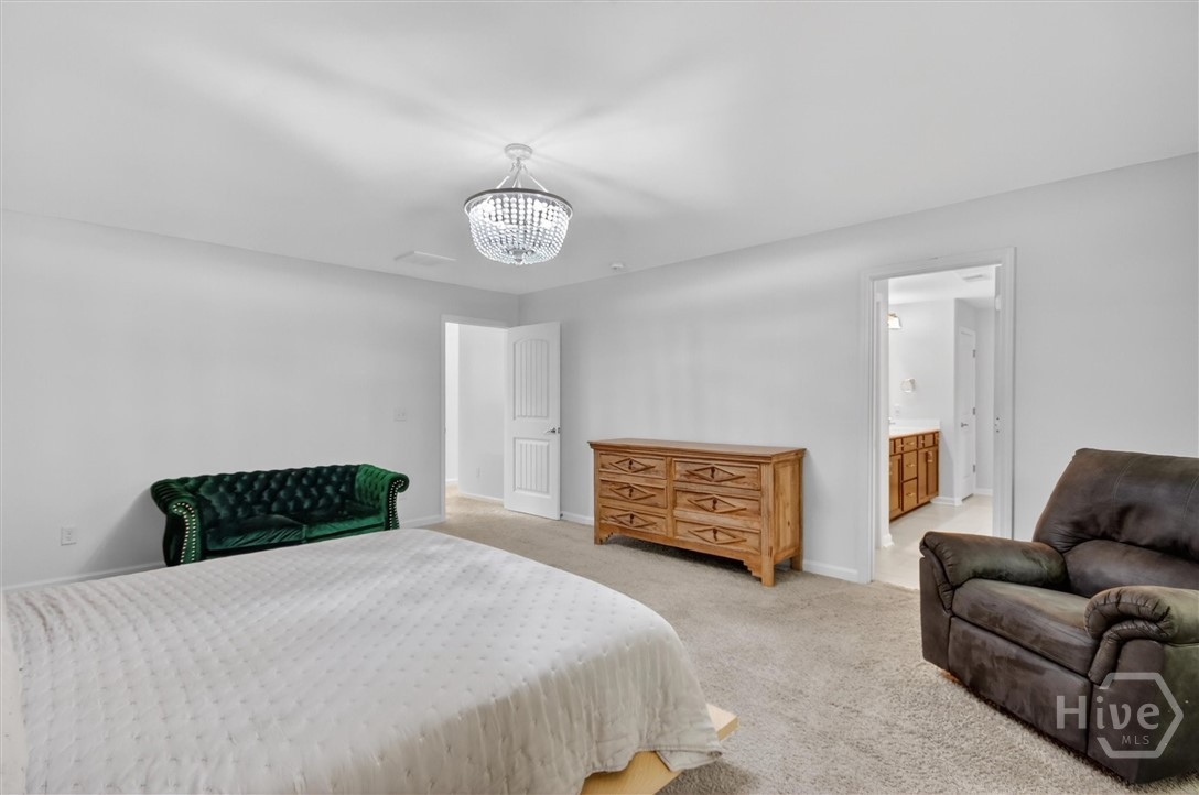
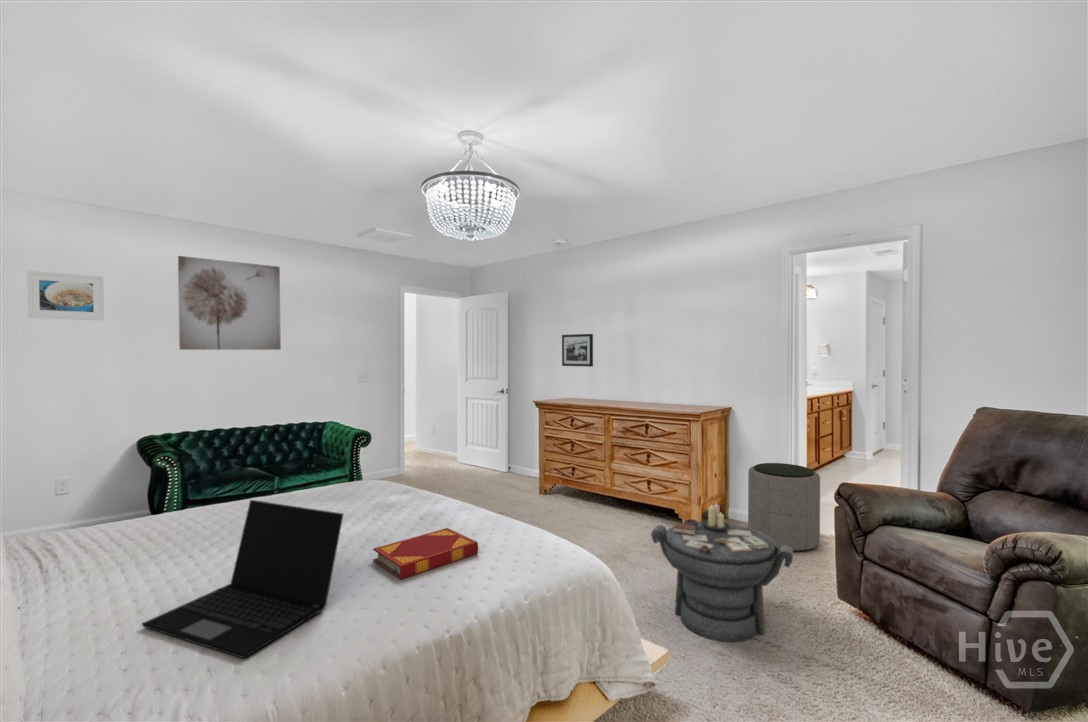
+ picture frame (577, 350)
+ laptop (248, 567)
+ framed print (67, 296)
+ side table (718, 566)
+ hardback book (426, 551)
+ ottoman (783, 504)
+ wall art (232, 305)
